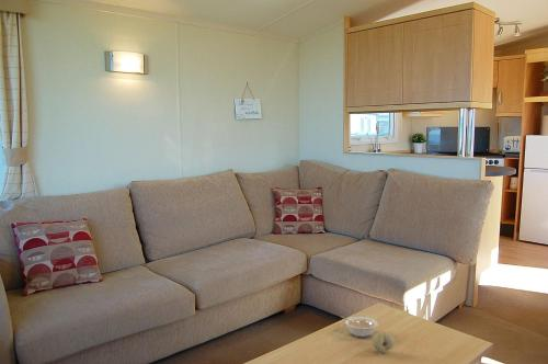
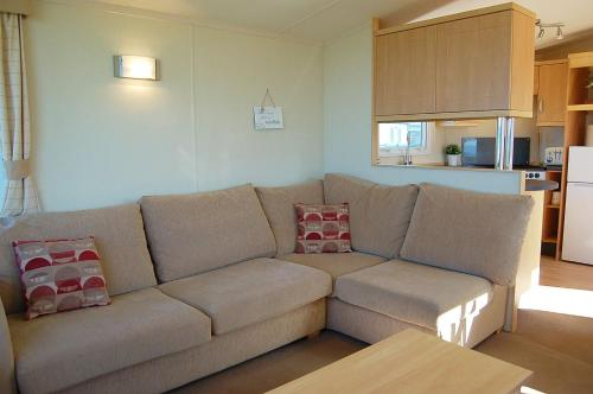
- legume (359, 327)
- fruit (383, 342)
